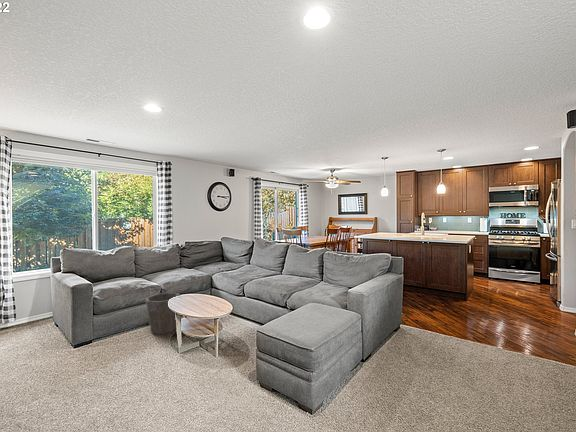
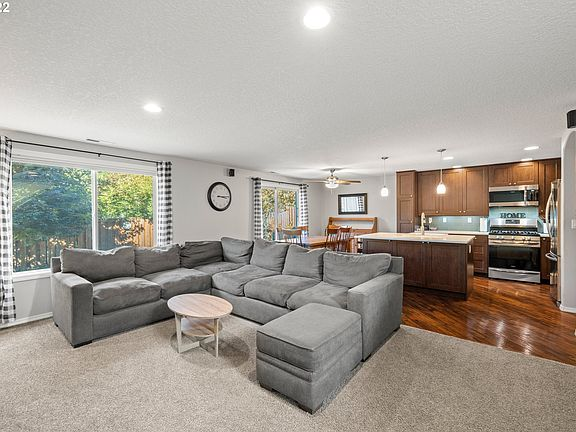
- waste bin (163, 313)
